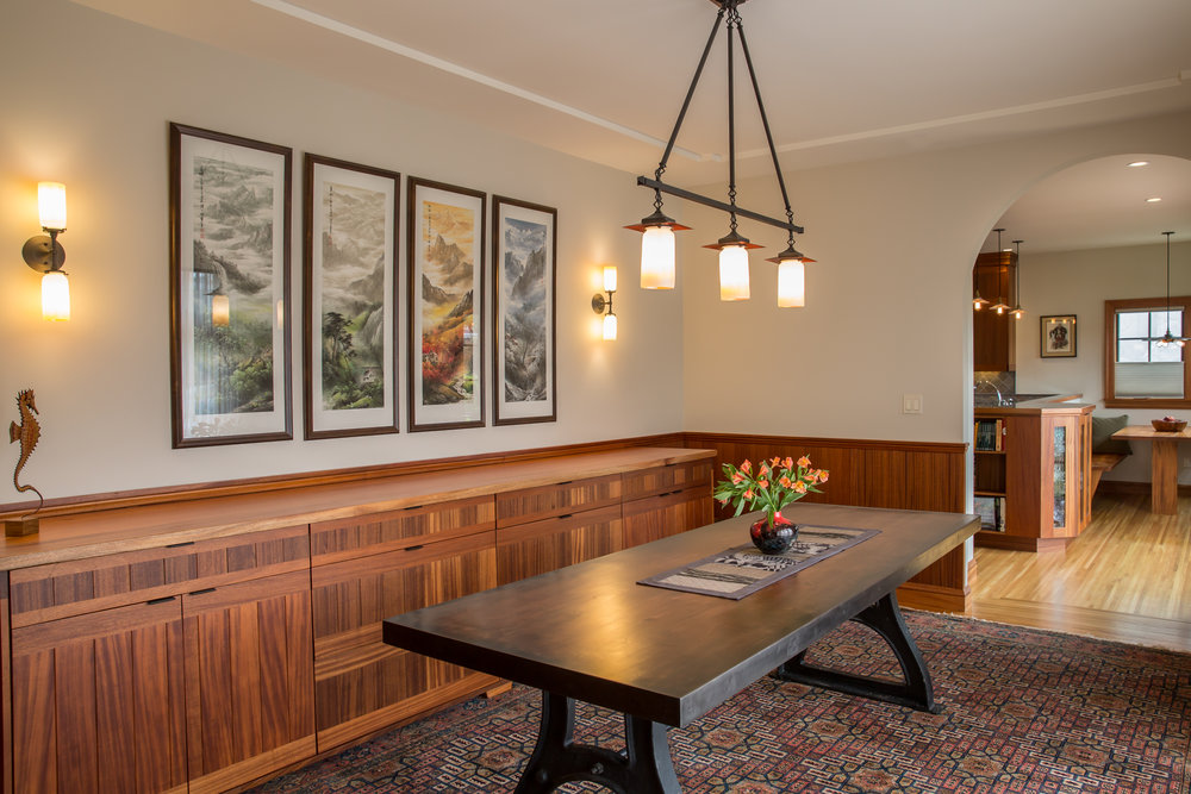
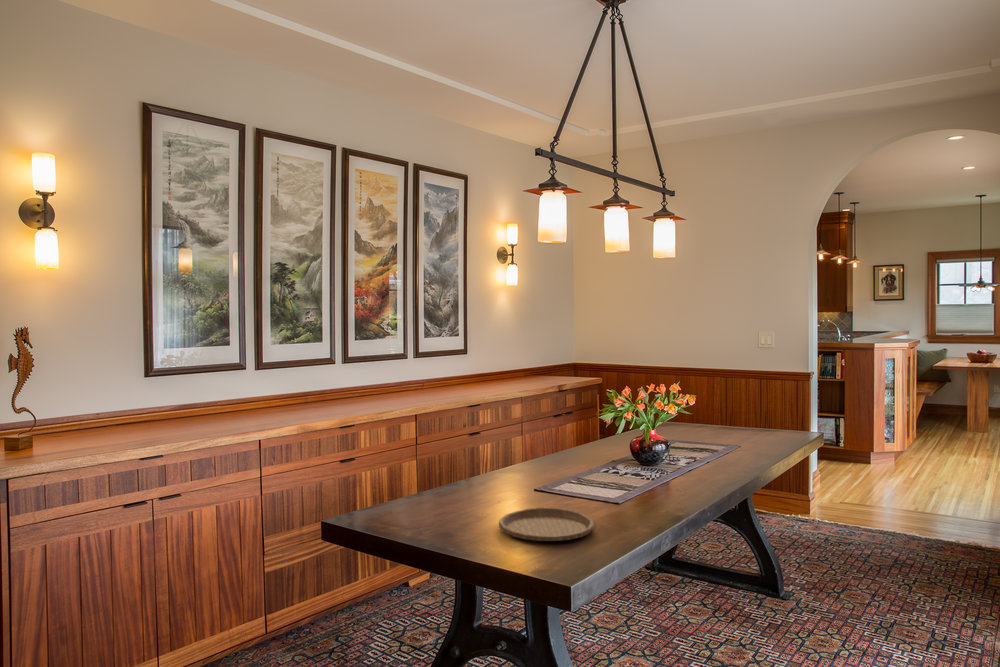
+ plate (546, 524)
